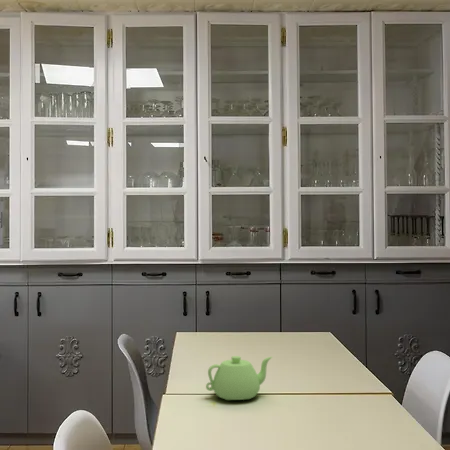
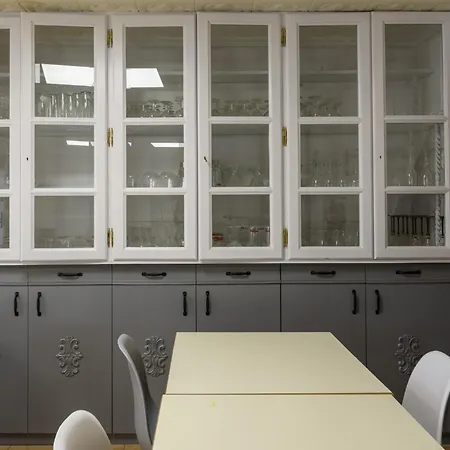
- teapot (239, 376)
